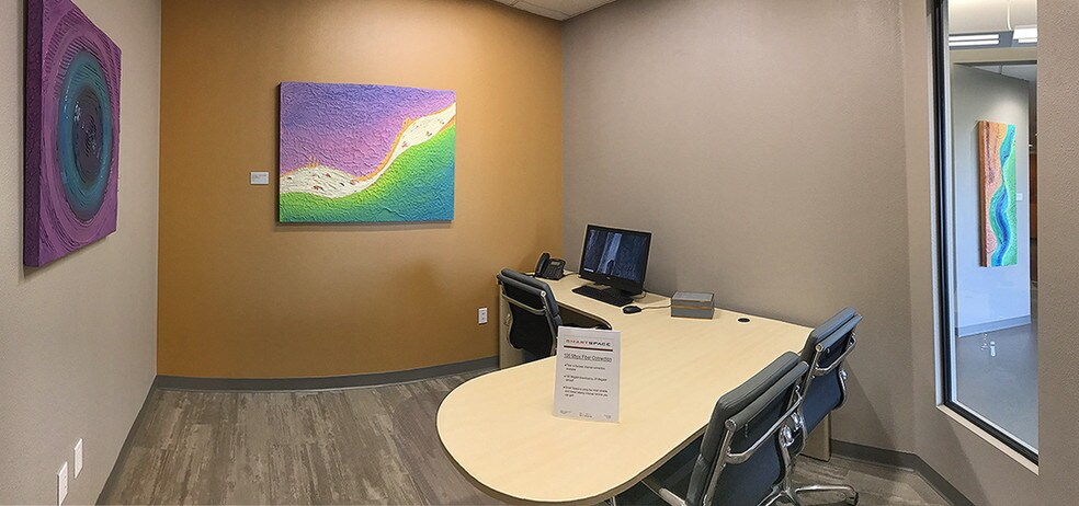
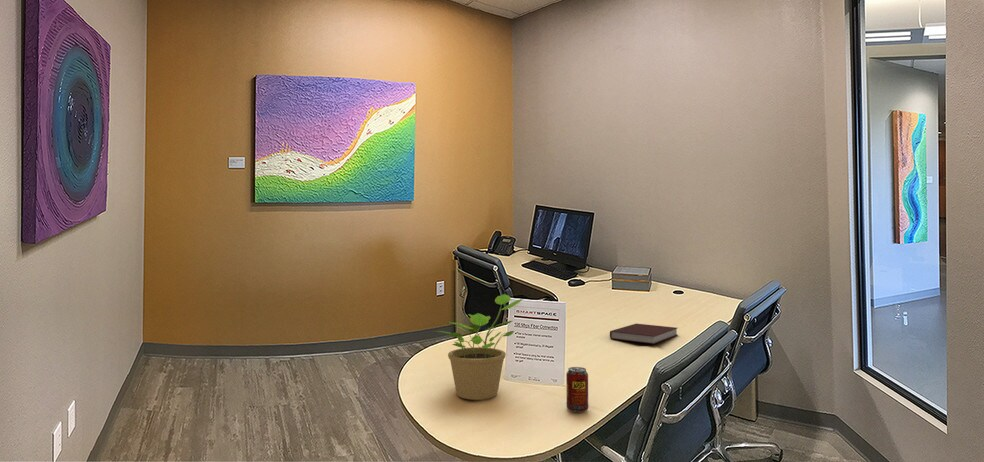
+ notebook (644, 333)
+ potted plant (477, 347)
+ beverage can (577, 389)
